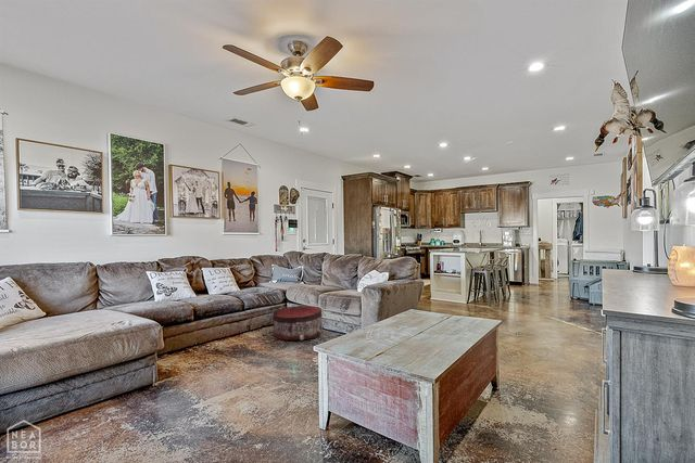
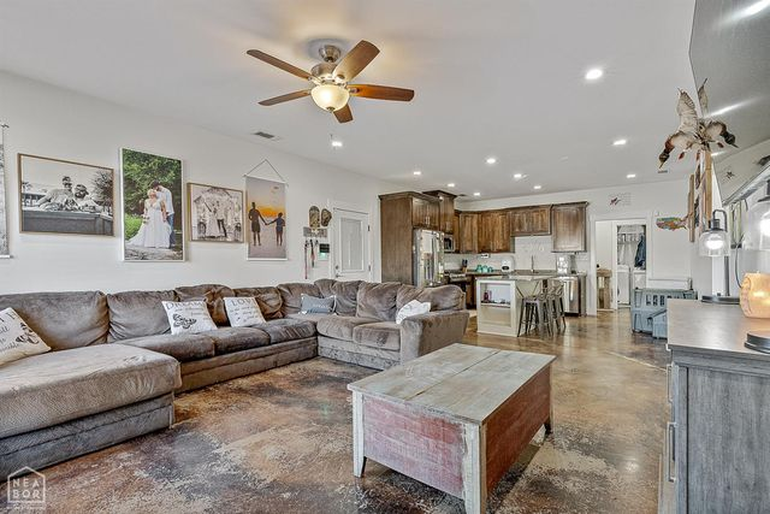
- pouf (299, 320)
